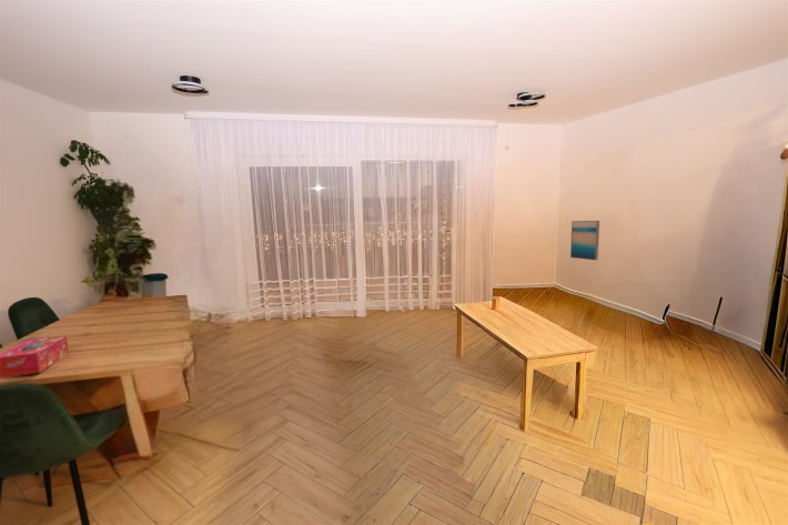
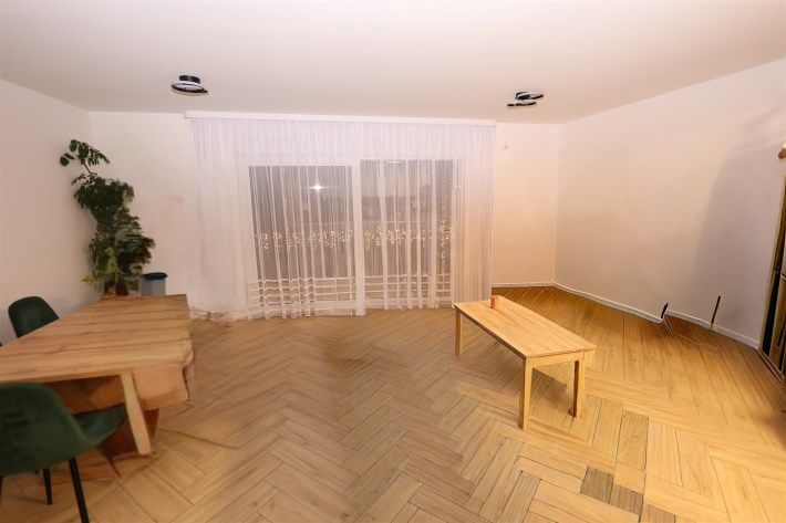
- wall art (584, 240)
- tissue box (34, 355)
